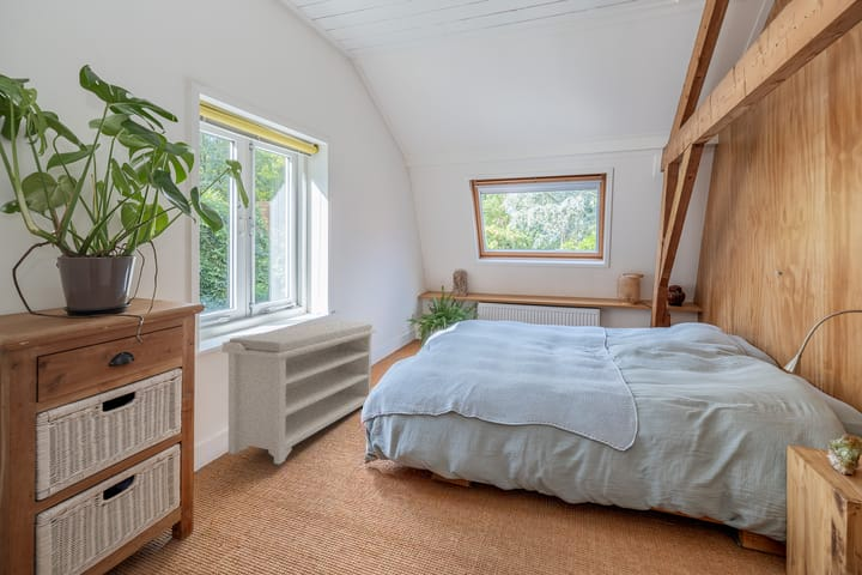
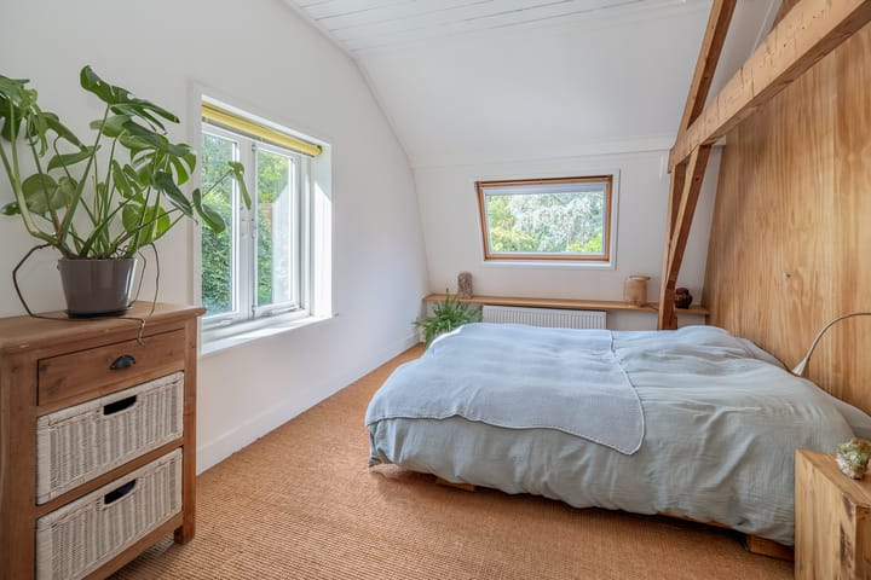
- bench (311, 377)
